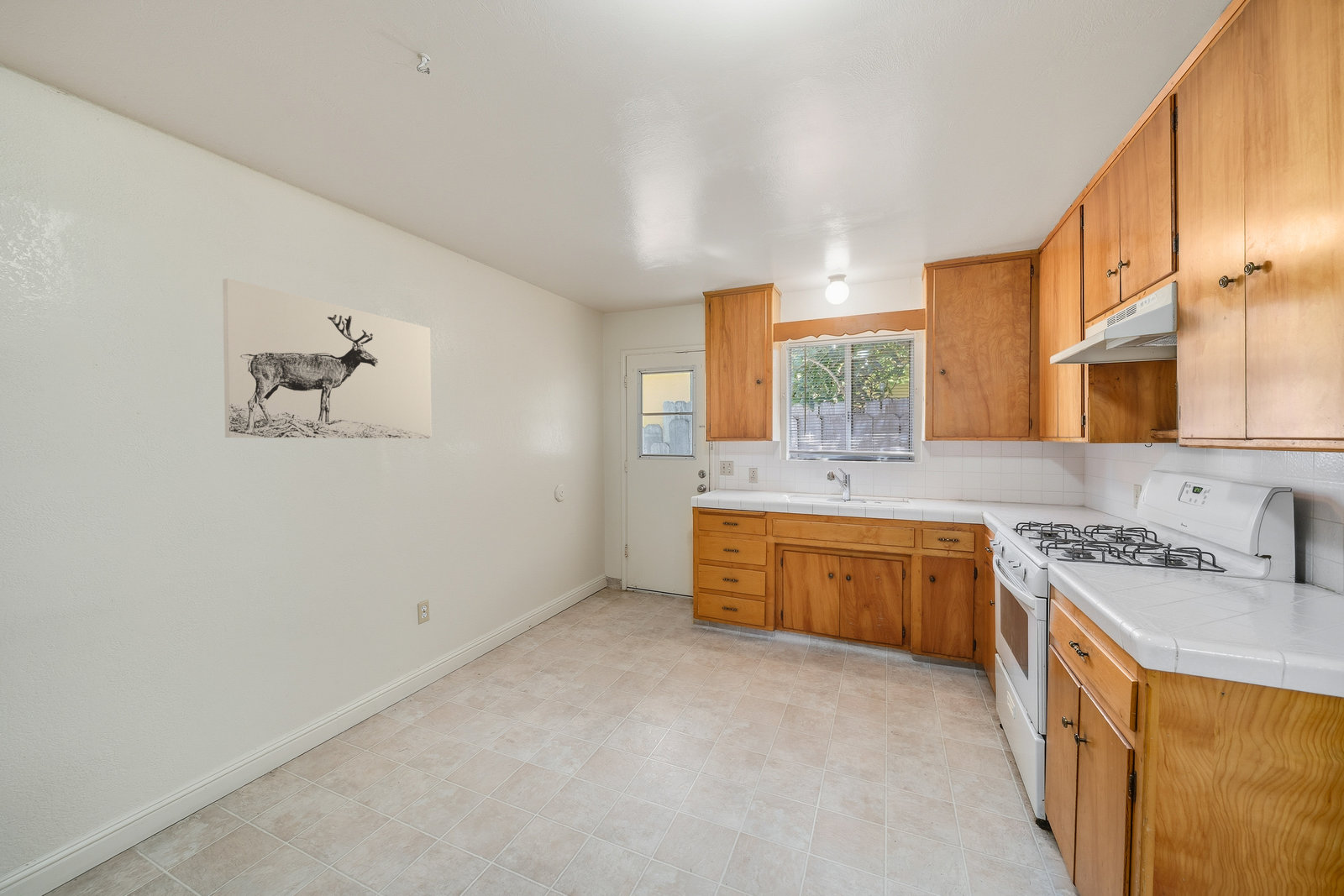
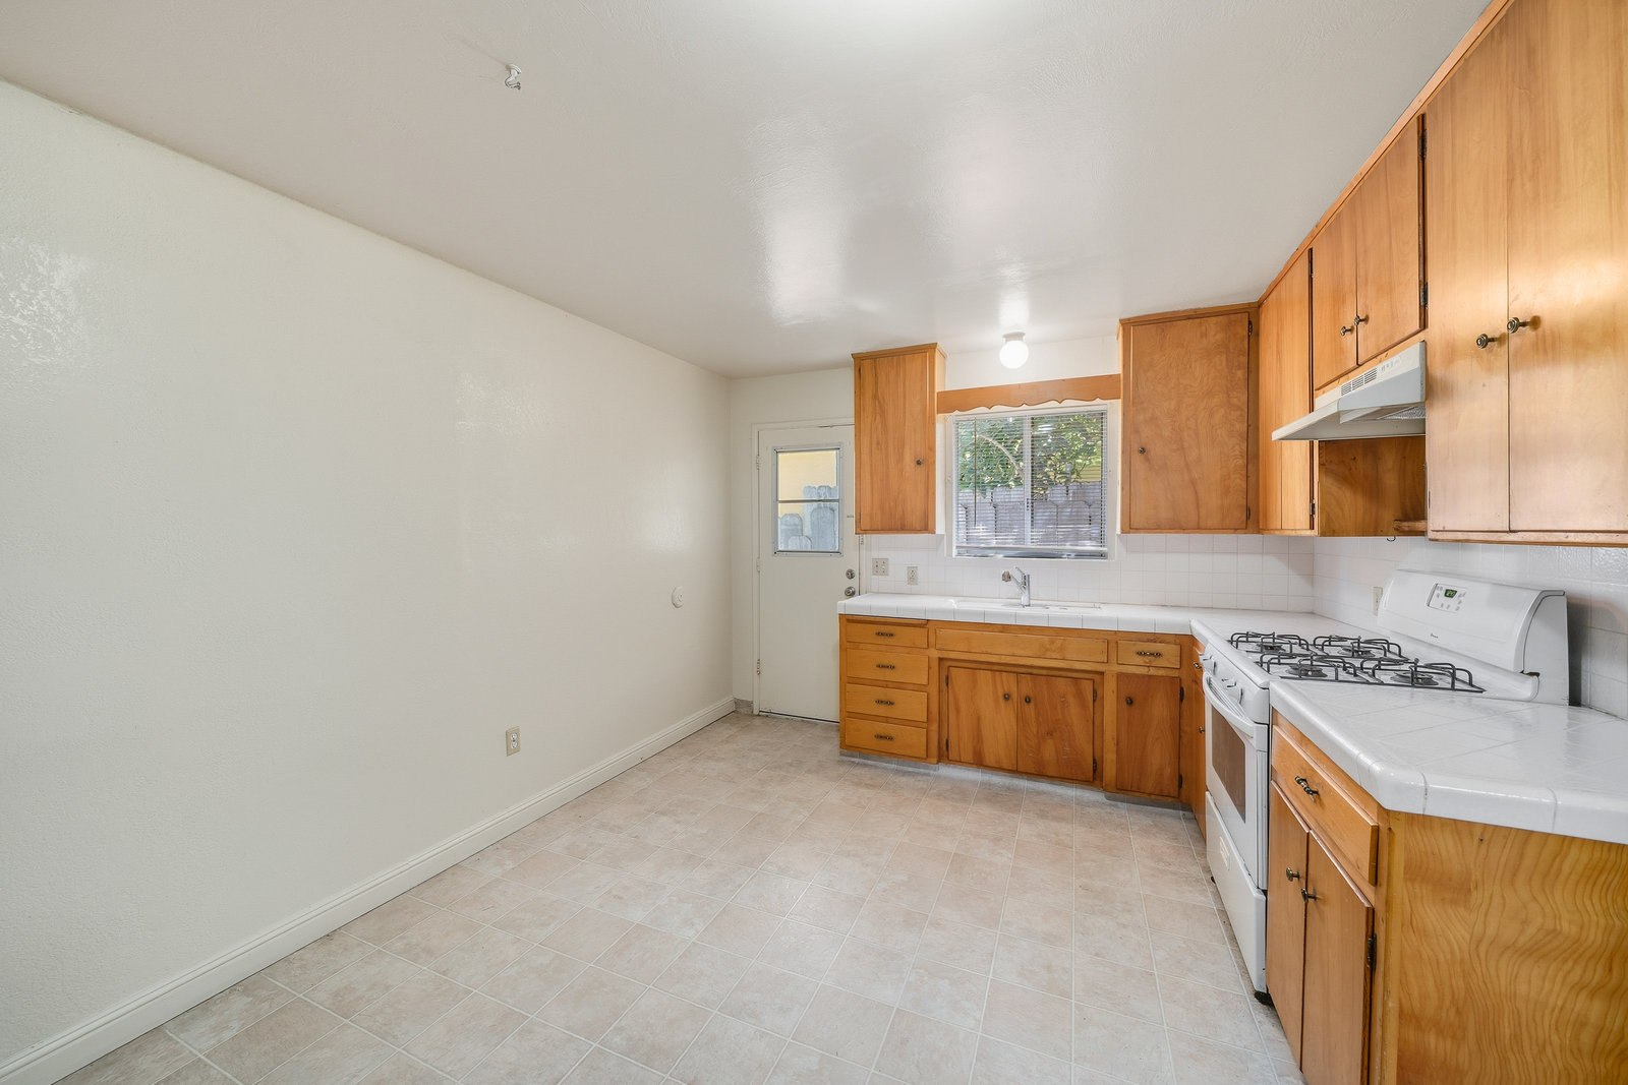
- wall art (345, 373)
